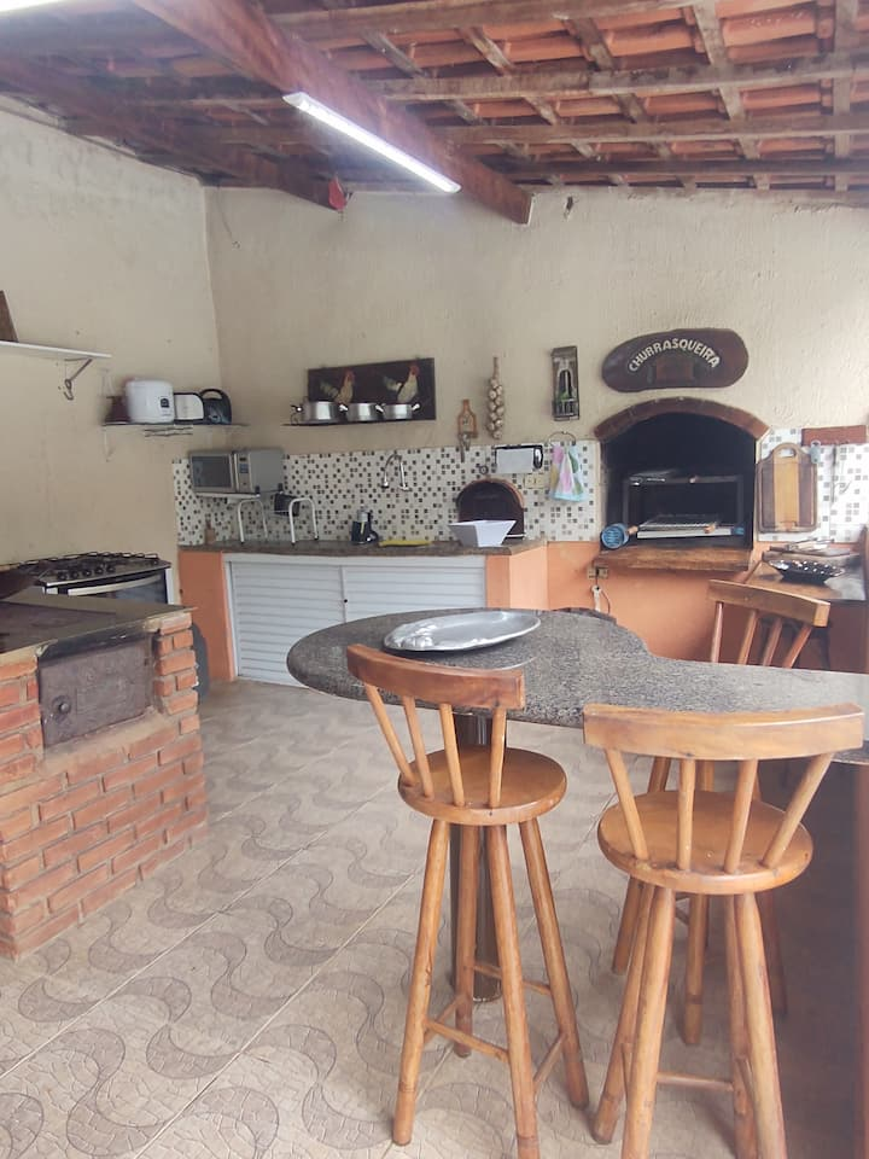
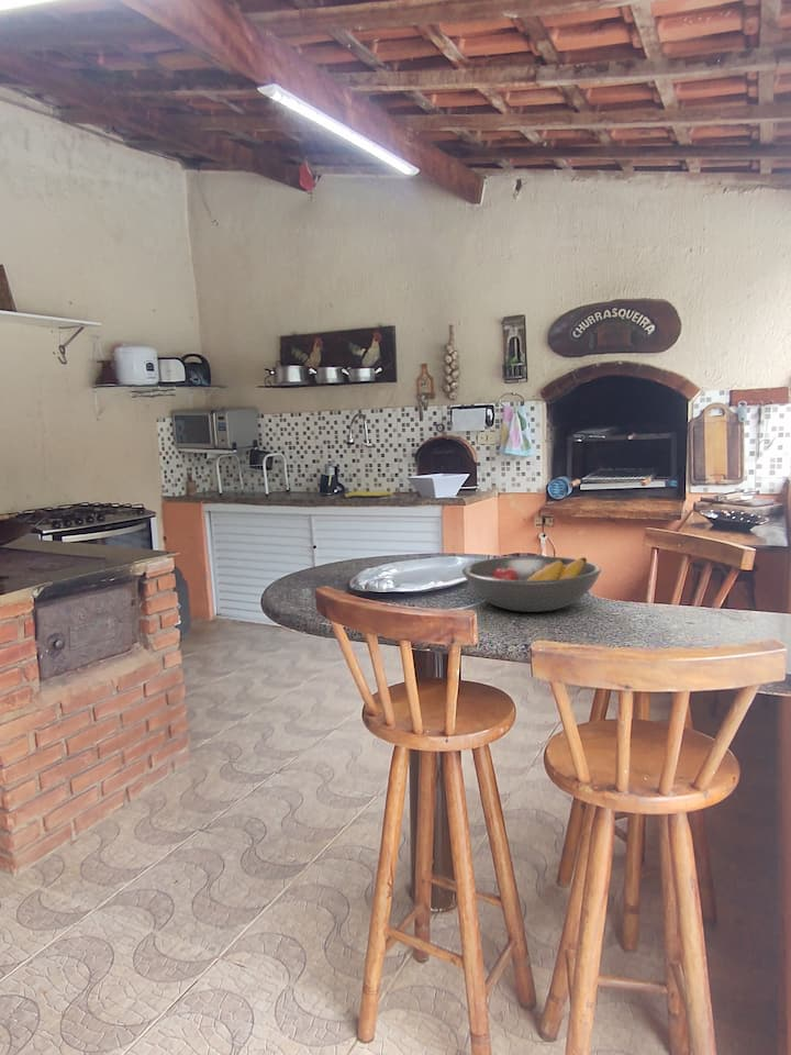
+ fruit bowl (531, 581)
